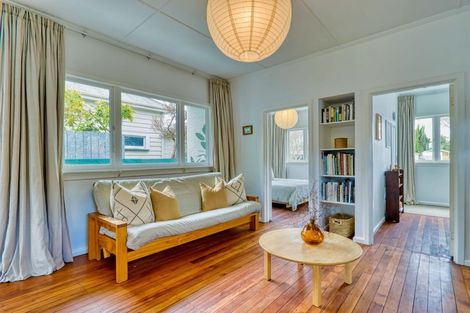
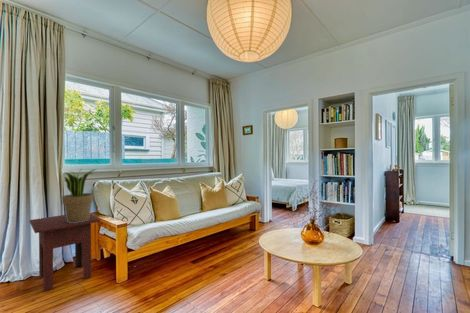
+ potted plant (80, 193)
+ side table (65, 245)
